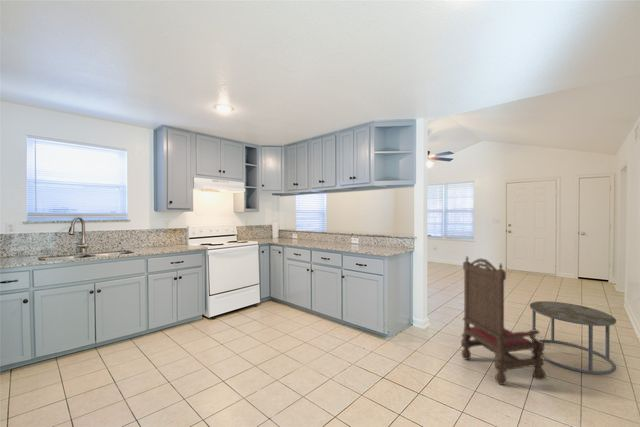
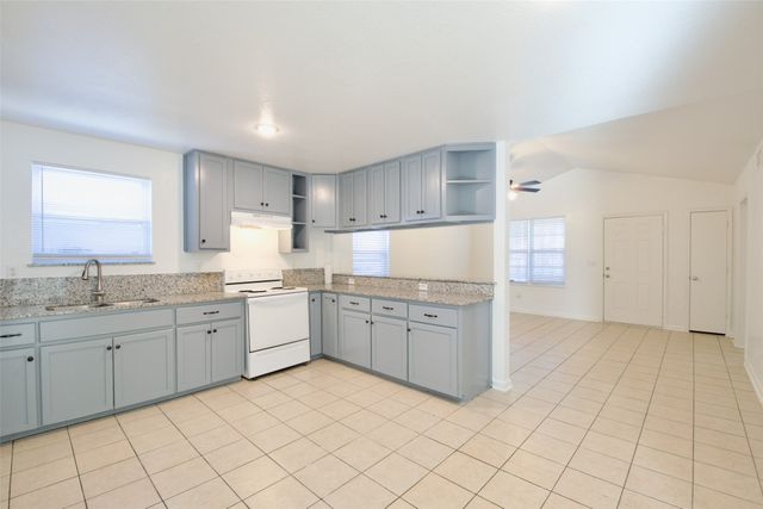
- side table (567, 342)
- chair (500, 312)
